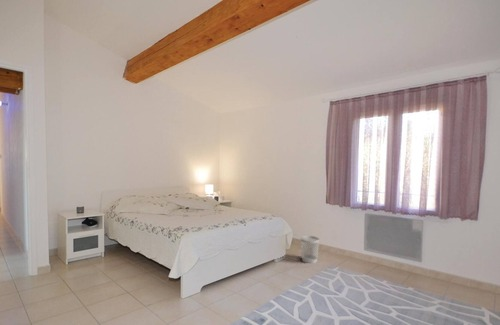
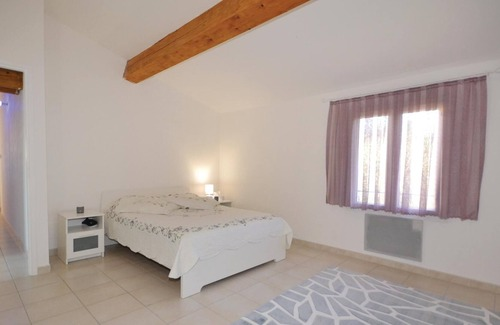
- wastebasket (309, 249)
